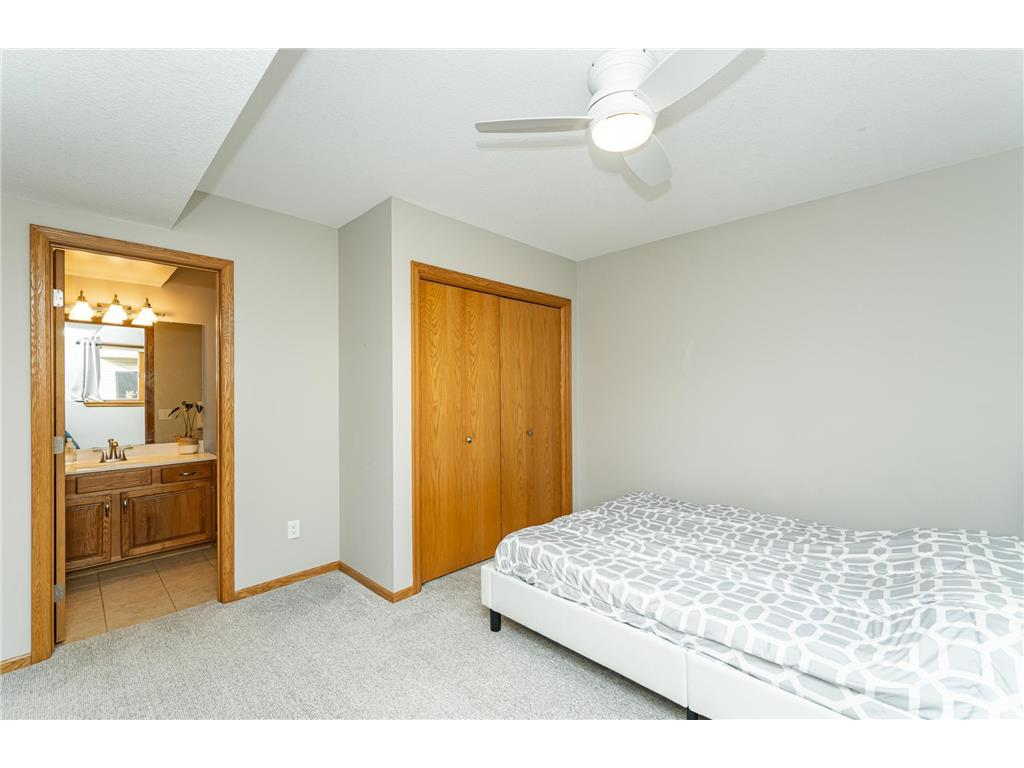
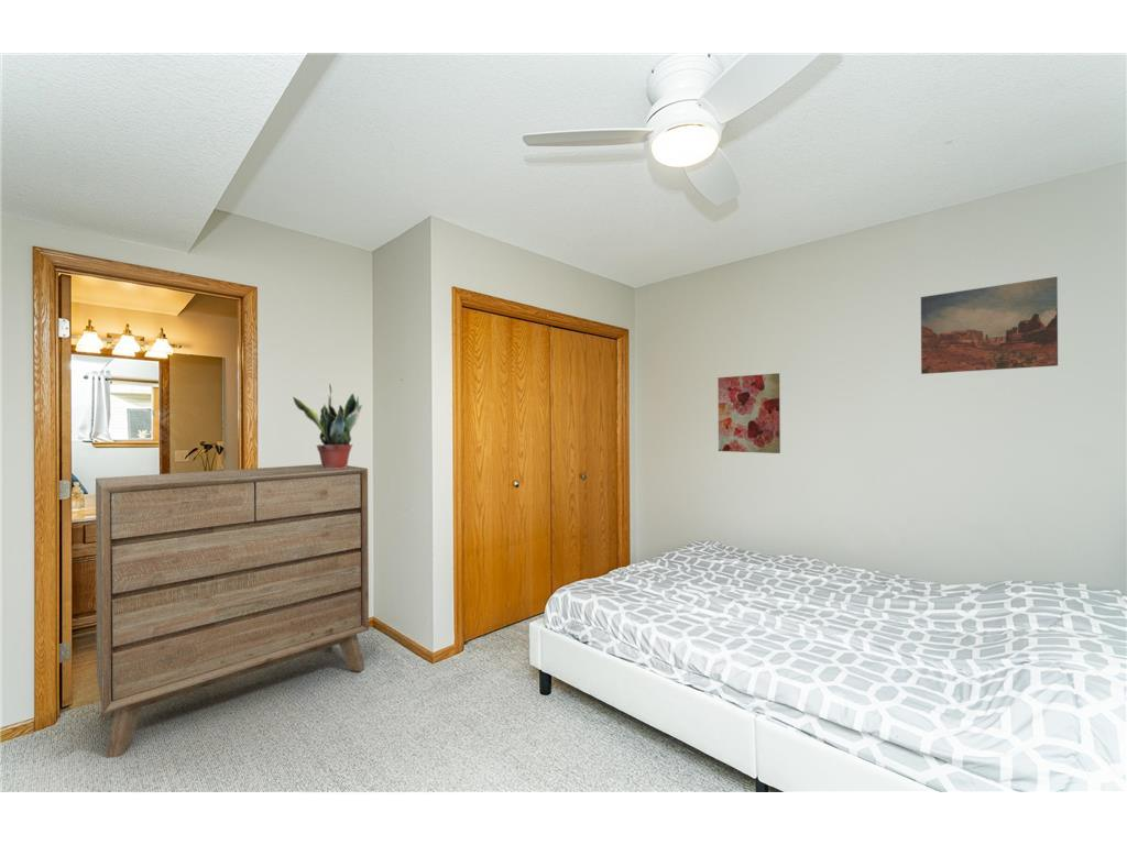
+ potted plant (329, 424)
+ wall art (747, 414)
+ wall art (984, 328)
+ dresser (243, 581)
